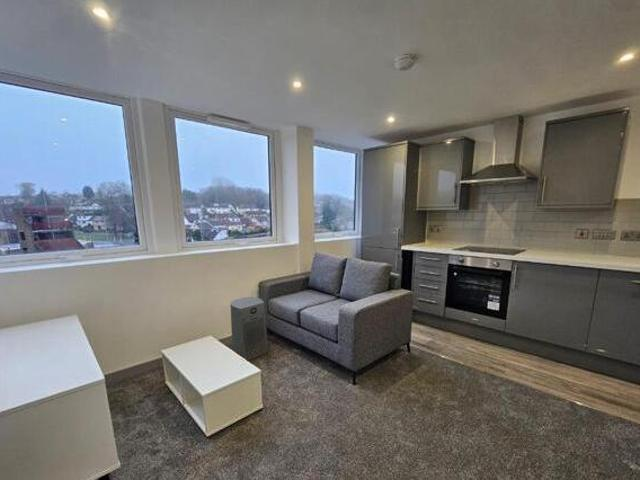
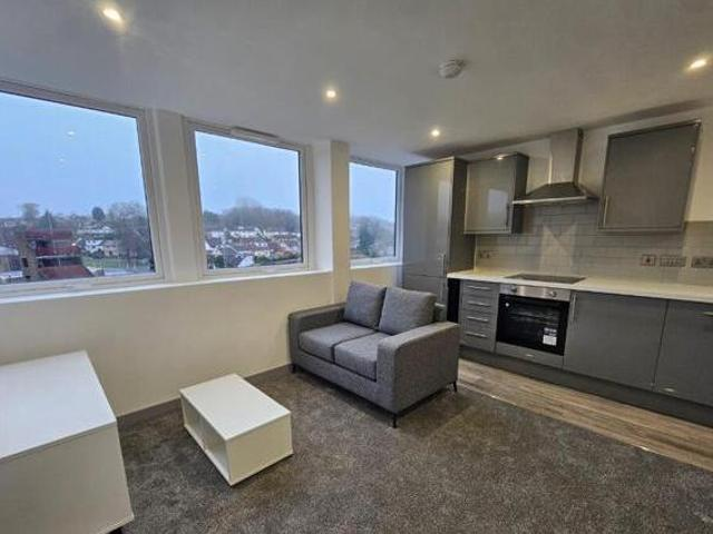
- fan (247, 326)
